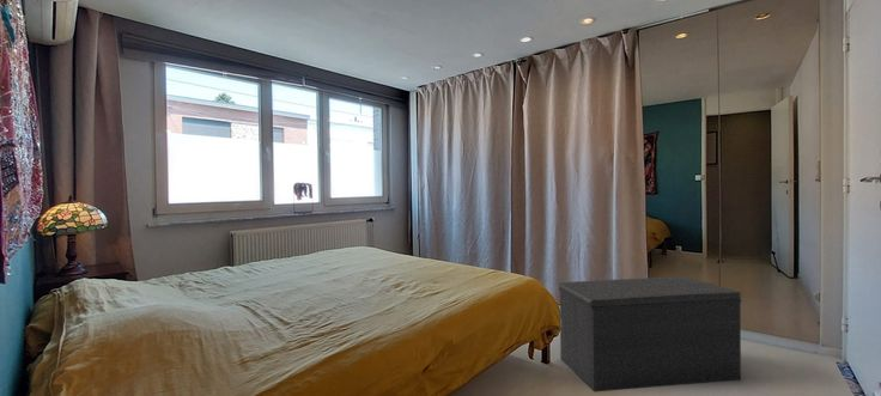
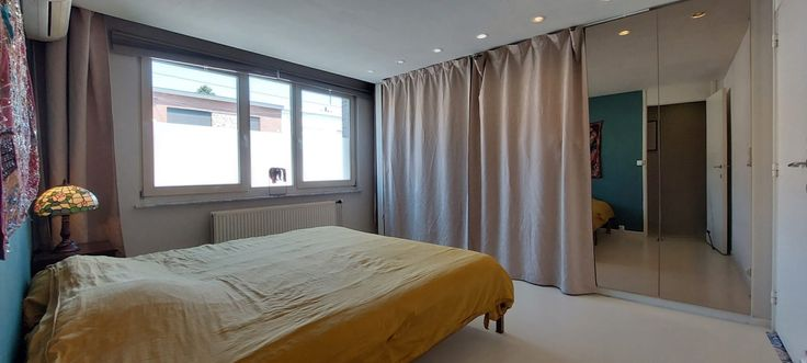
- bench (644, 327)
